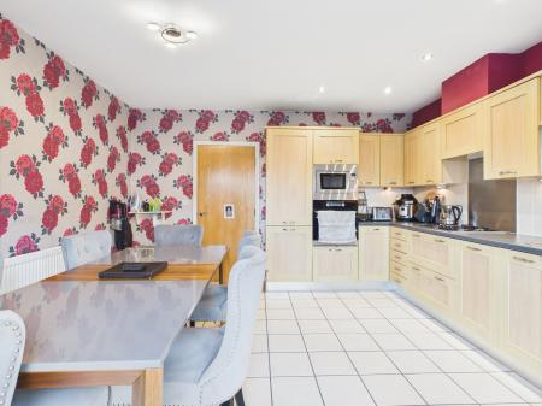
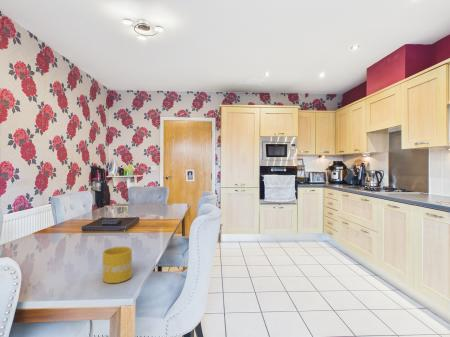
+ mug (116, 262)
